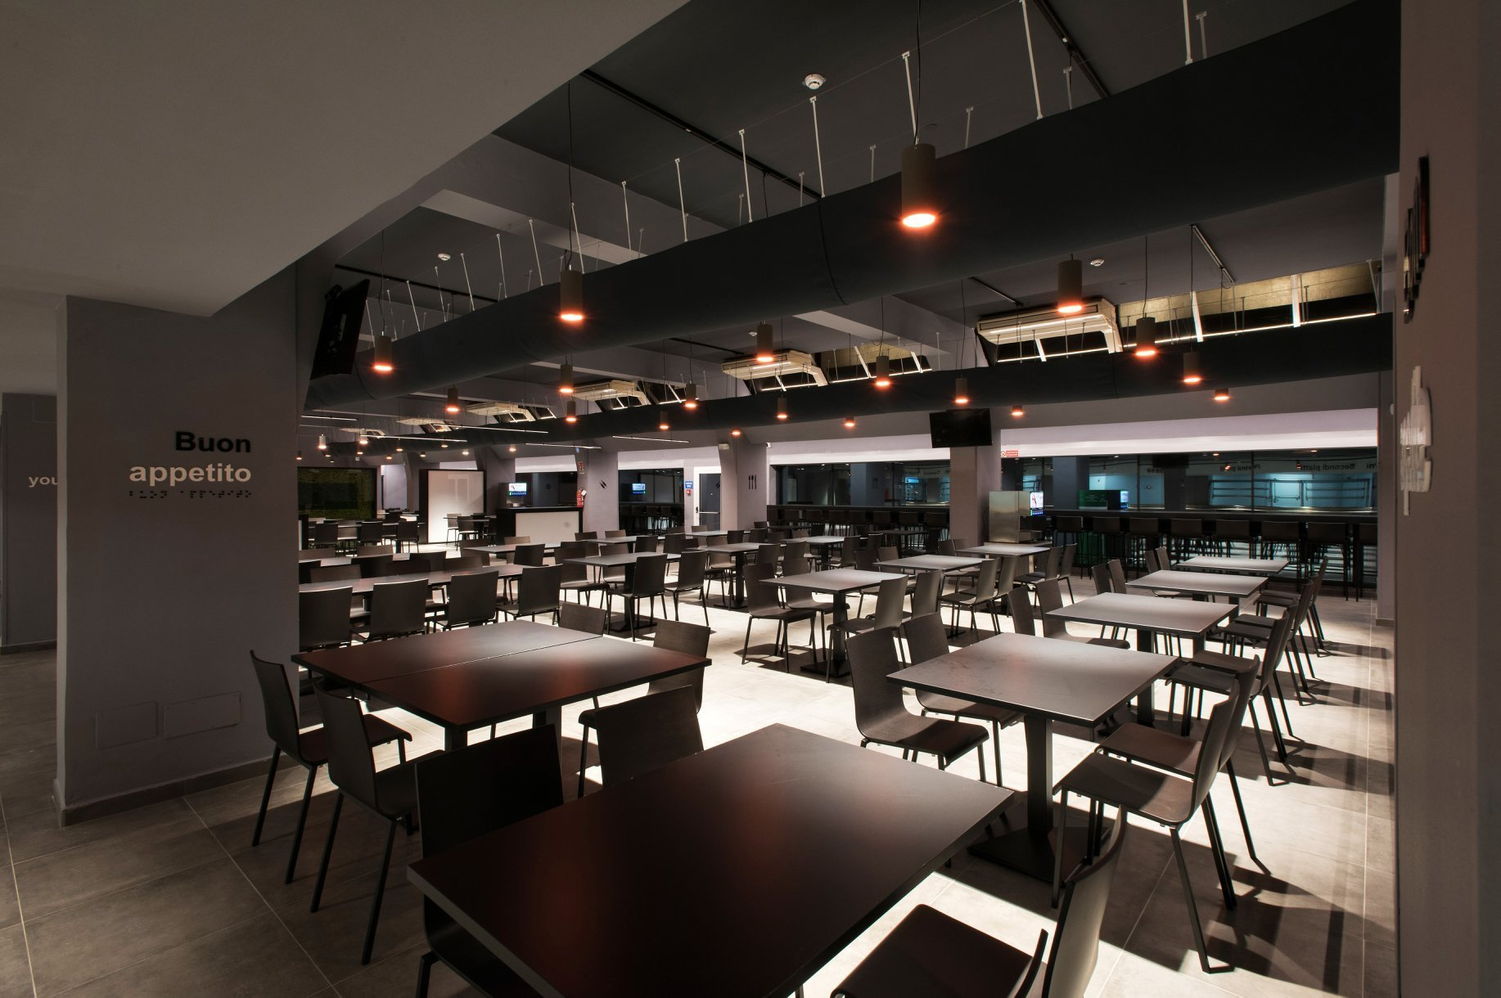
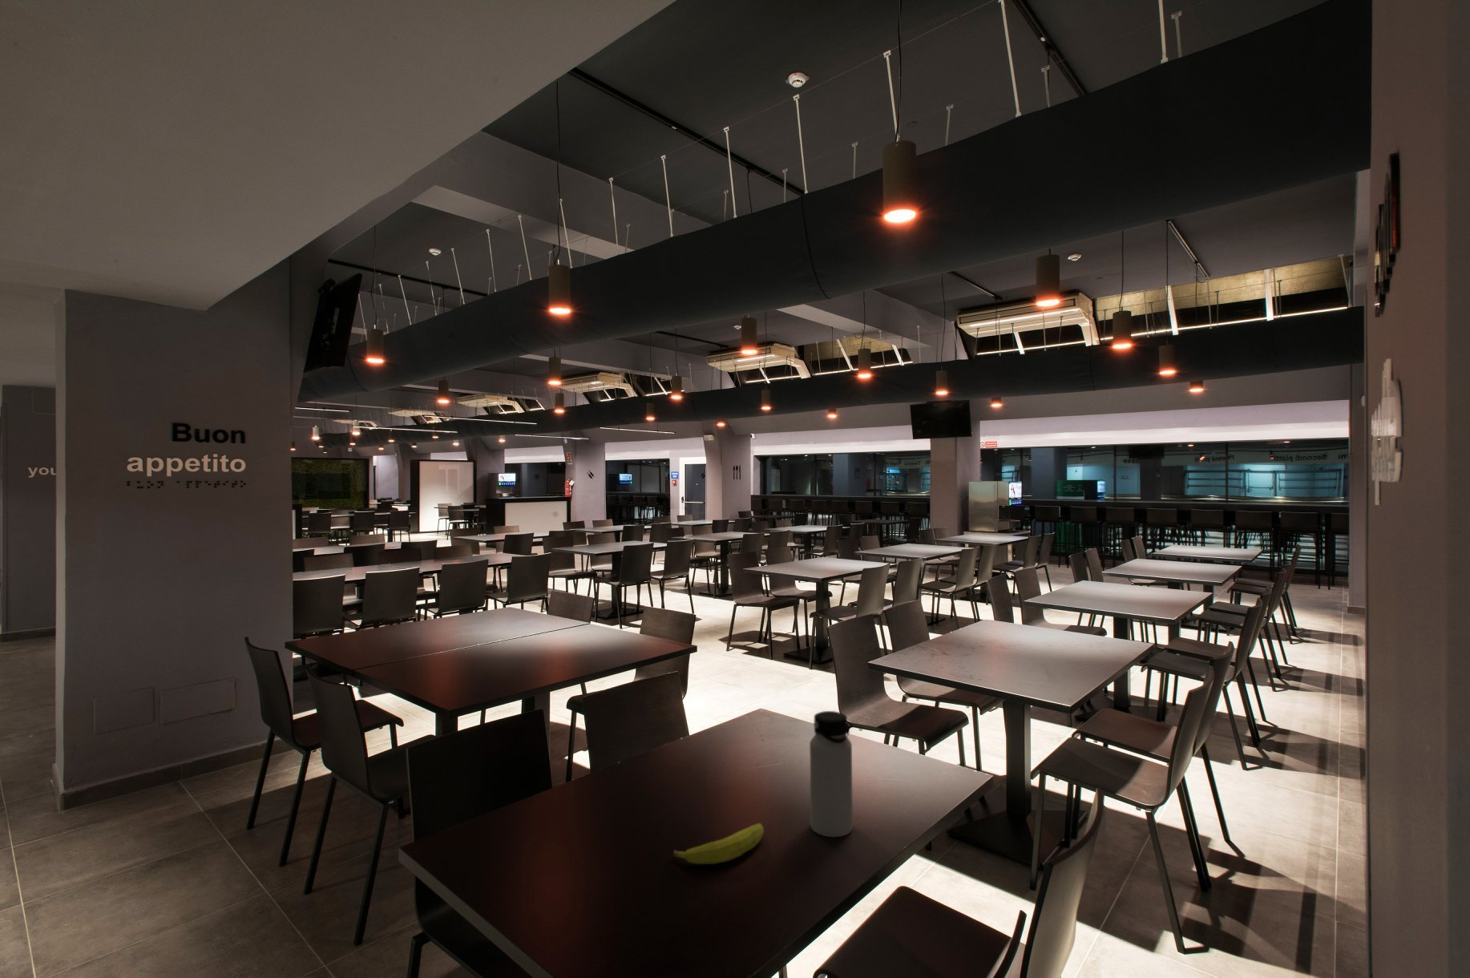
+ water bottle (830, 772)
+ fruit (724, 838)
